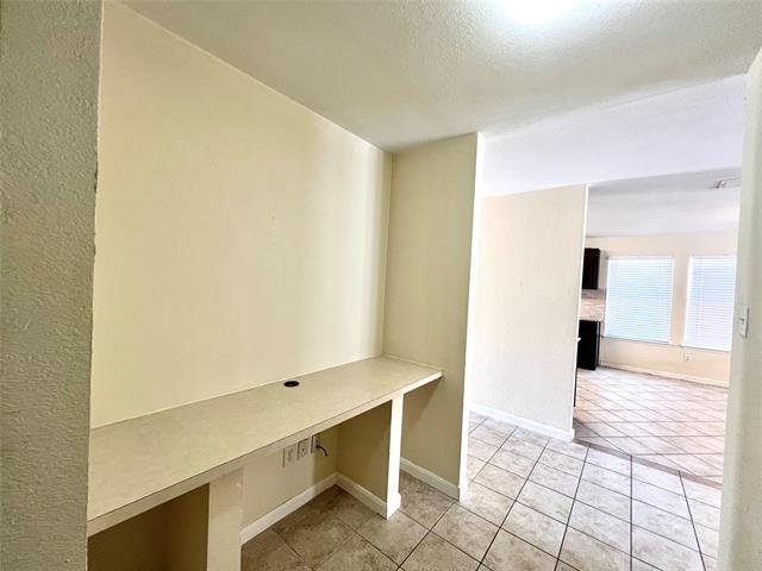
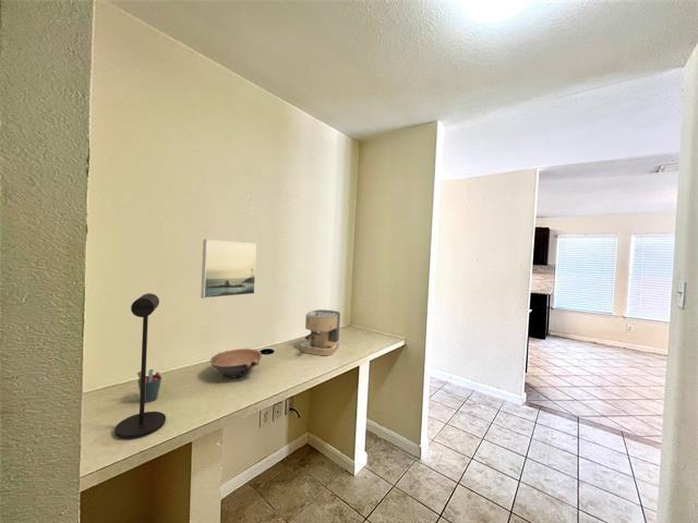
+ desk lamp (143, 361)
+ pen holder (149, 382)
+ bowl (236, 364)
+ coffee maker (320, 330)
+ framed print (230, 268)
